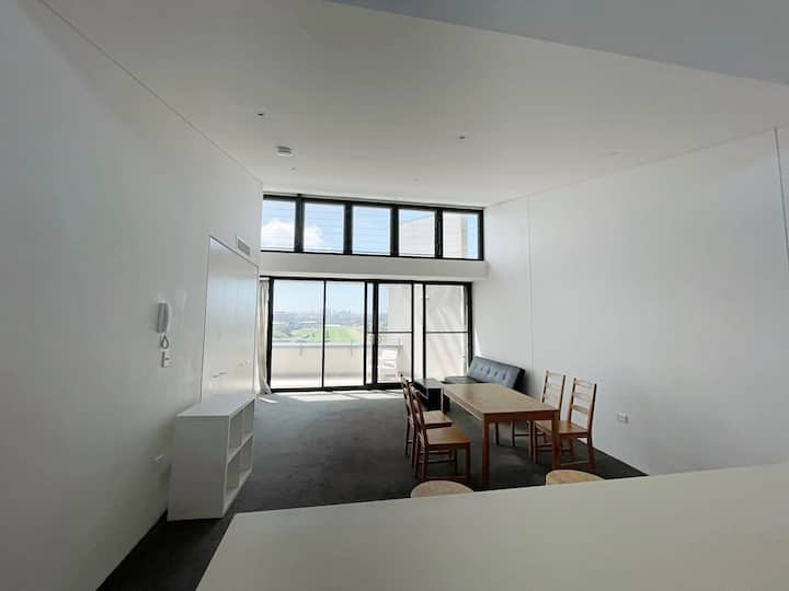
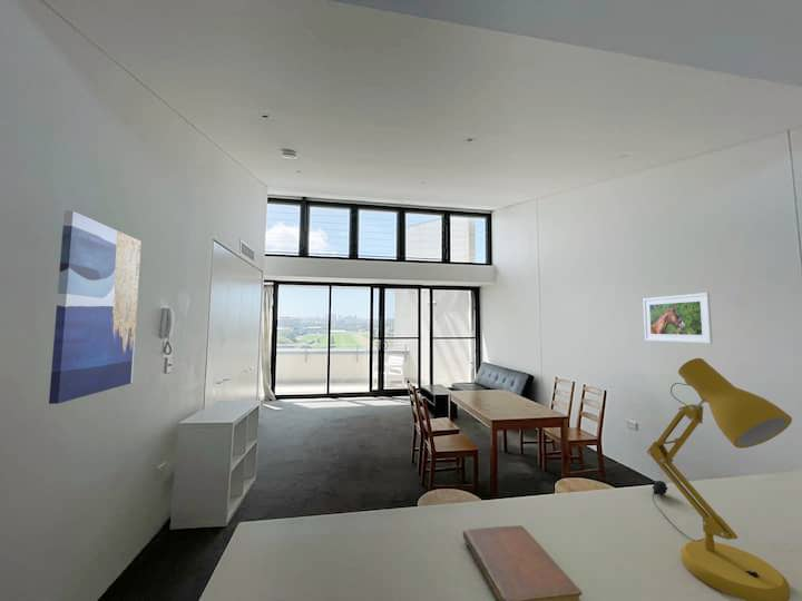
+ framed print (674, 318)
+ desk lamp (686, 439)
+ notebook (515, 562)
+ wall art (102, 308)
